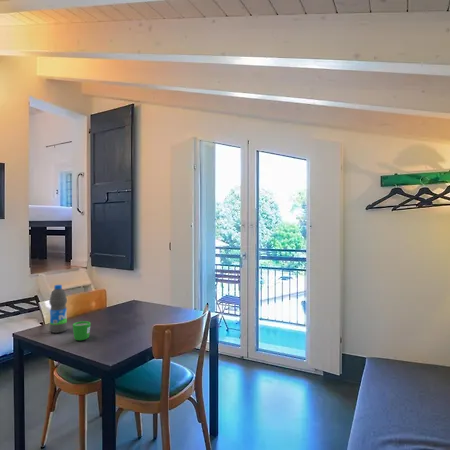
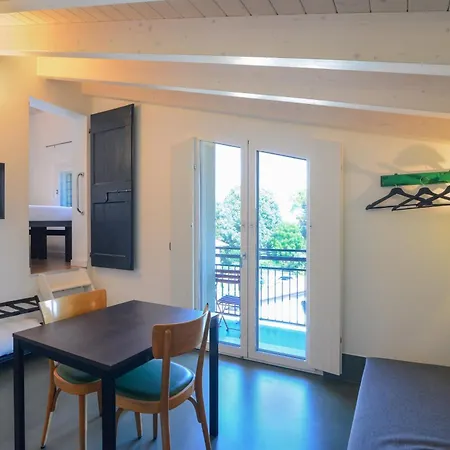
- mug (83, 330)
- water bottle (58, 308)
